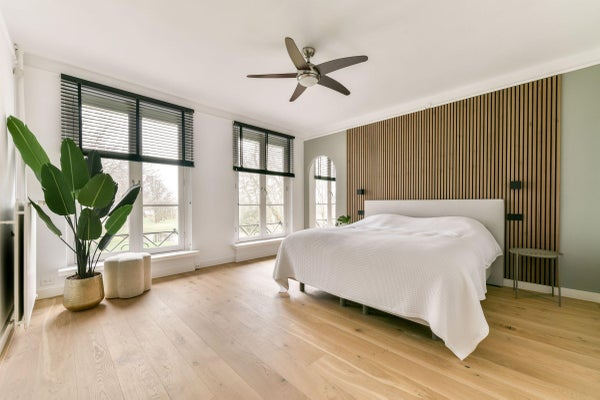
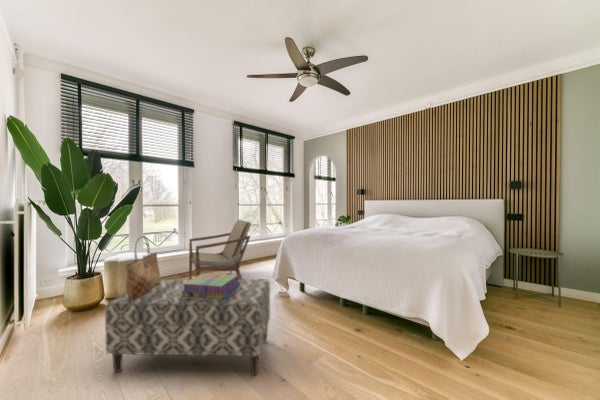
+ bench (198, 321)
+ stack of books (212, 284)
+ tote bag (144, 263)
+ armchair (220, 252)
